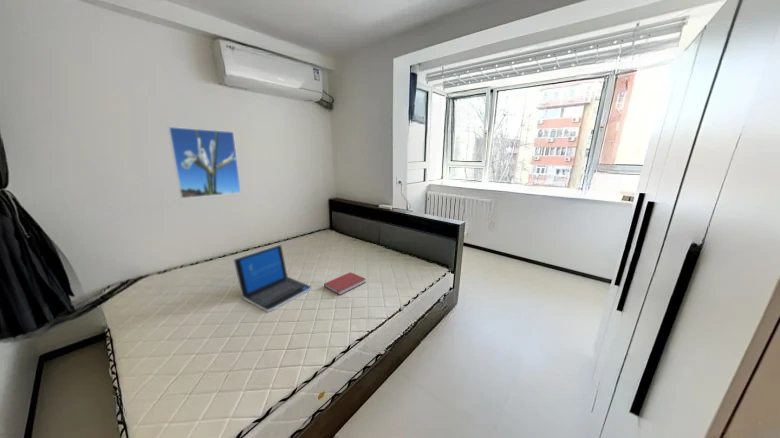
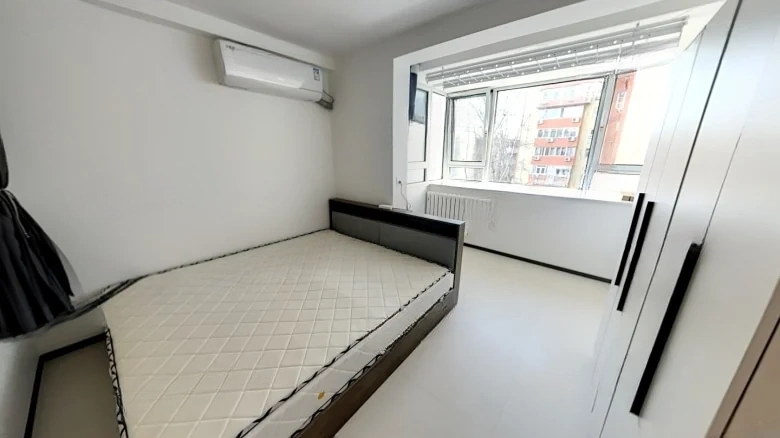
- book (345, 282)
- laptop (274, 274)
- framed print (208, 163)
